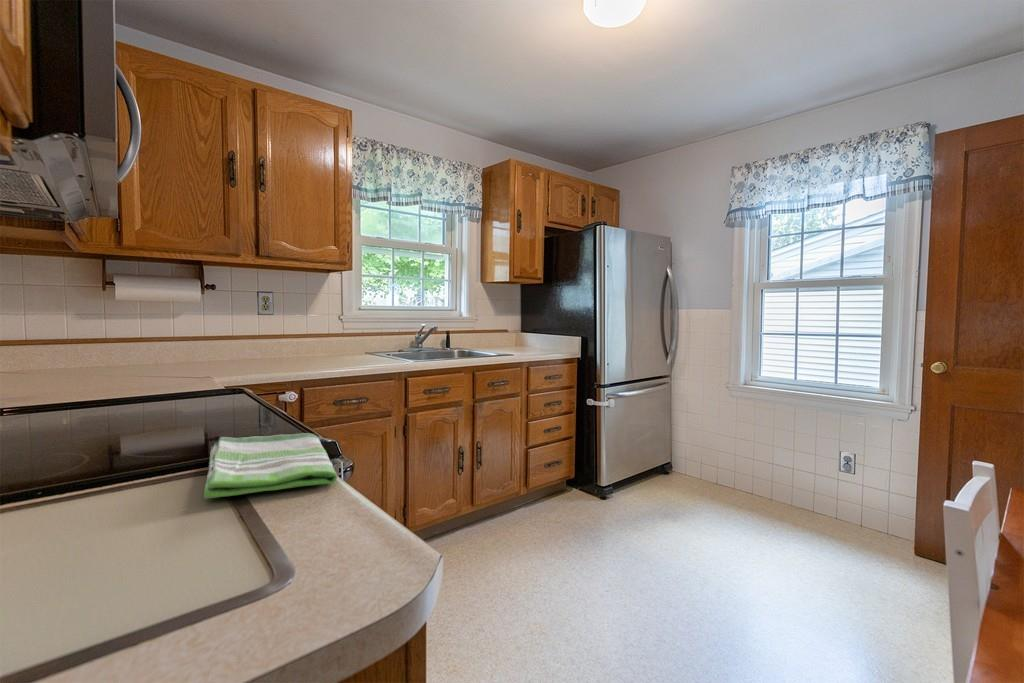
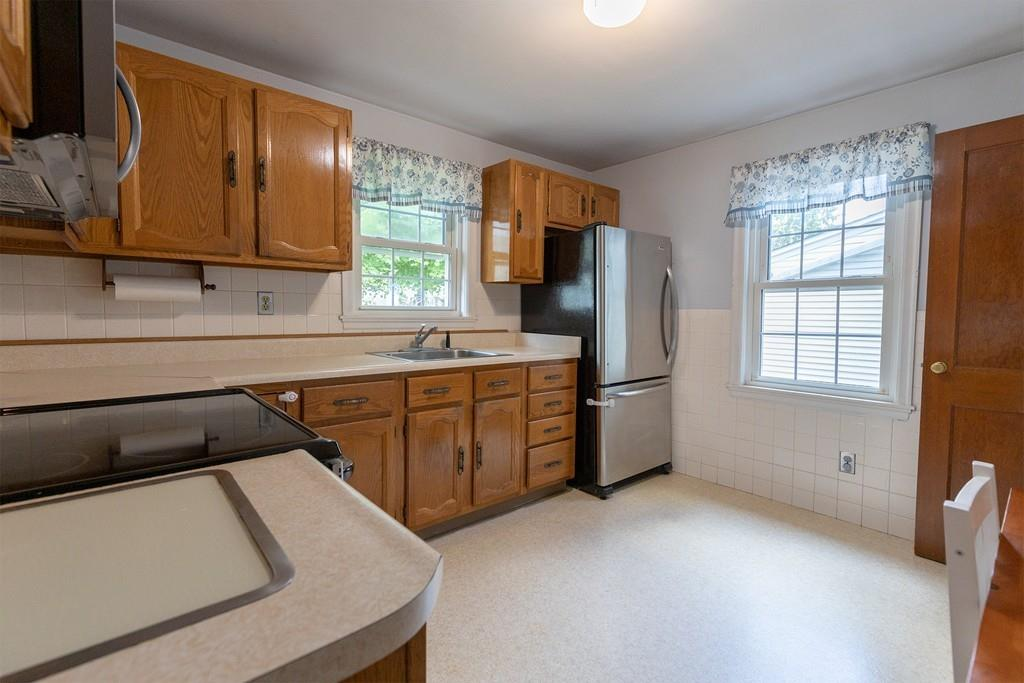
- dish towel (271, 458)
